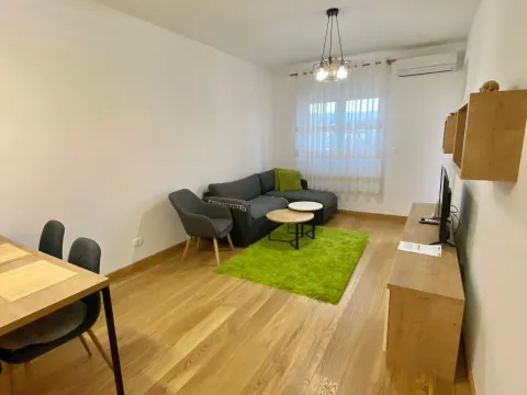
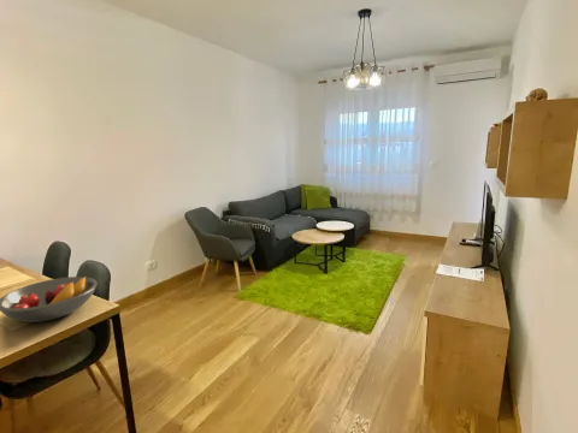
+ fruit bowl (51, 298)
